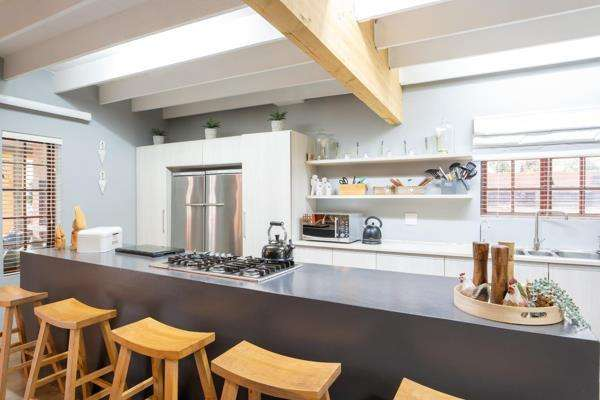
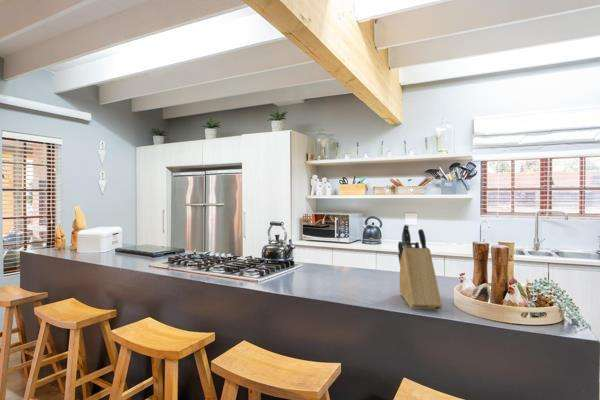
+ knife block (416, 263)
